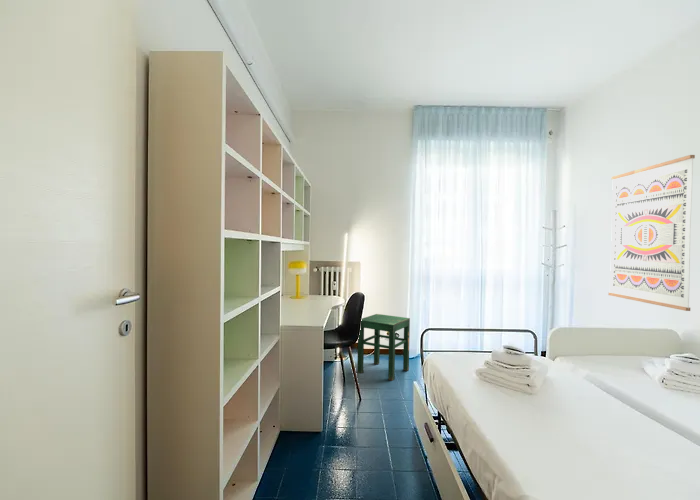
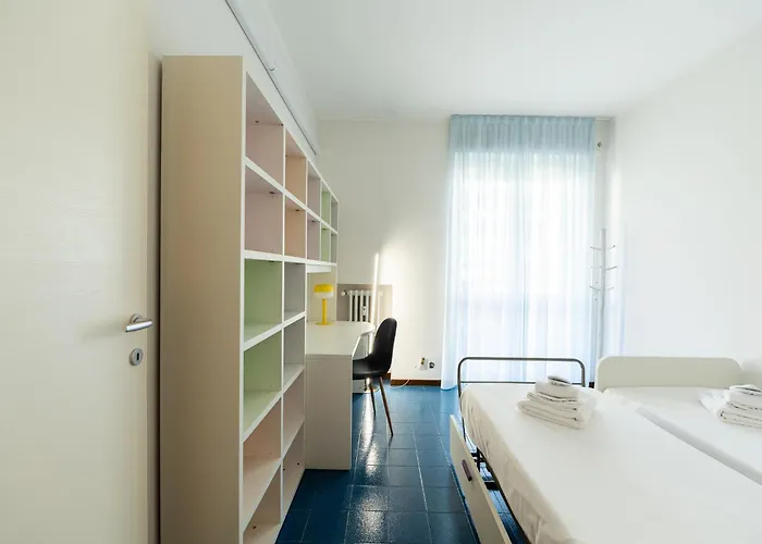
- wall art (645, 234)
- stool (383, 345)
